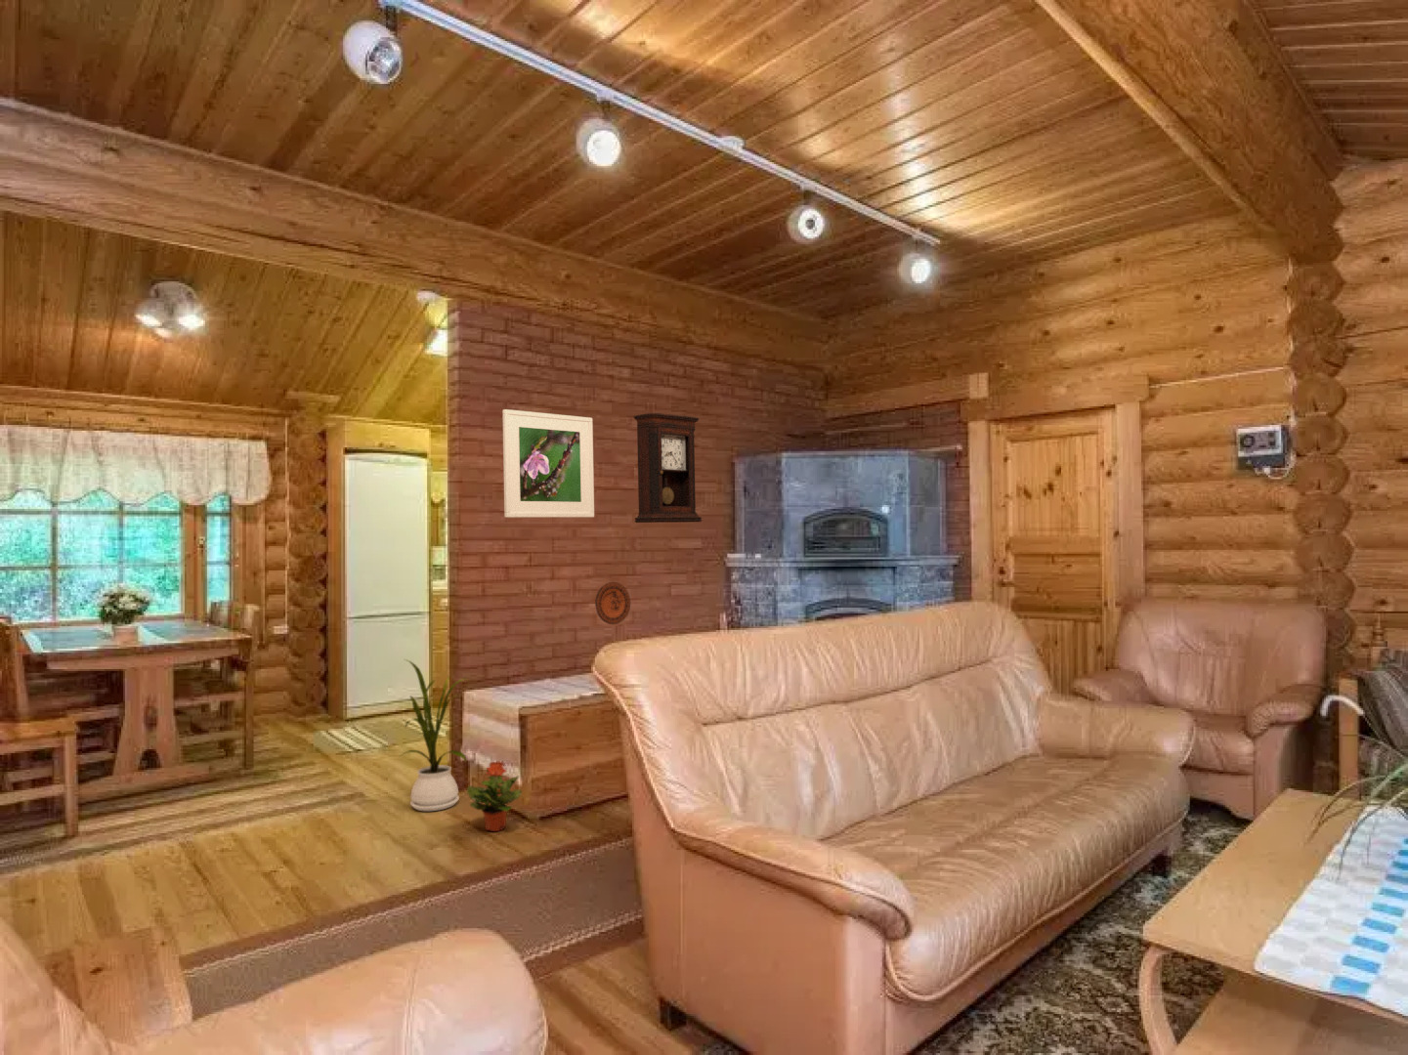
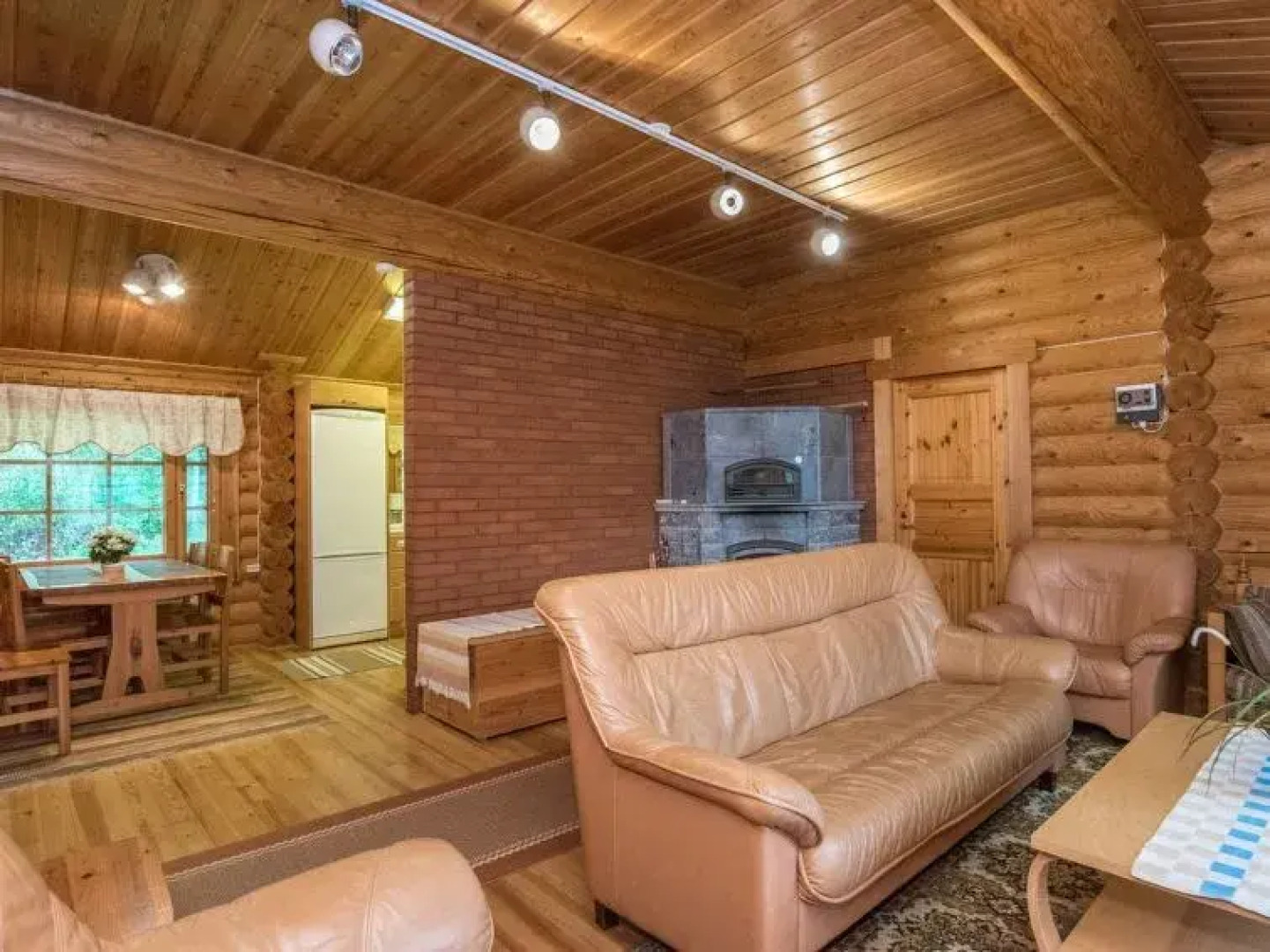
- pendulum clock (670, 469)
- house plant (431, 733)
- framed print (550, 465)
- potted plant (496, 795)
- decorative plate (613, 603)
